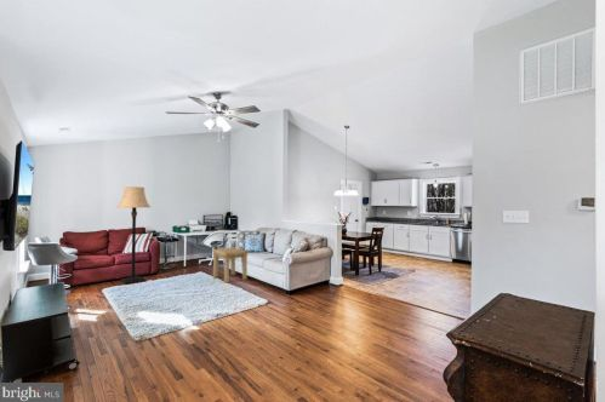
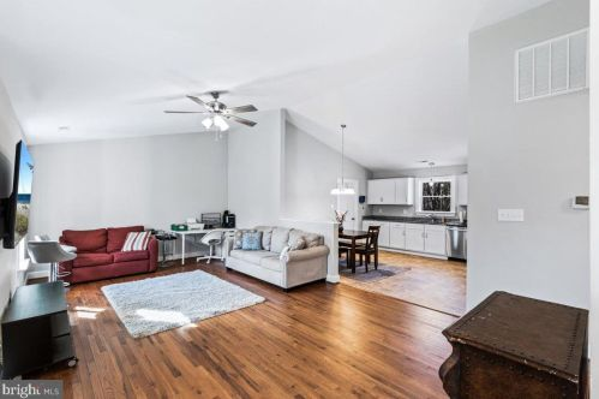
- lamp (133, 234)
- side table (230, 264)
